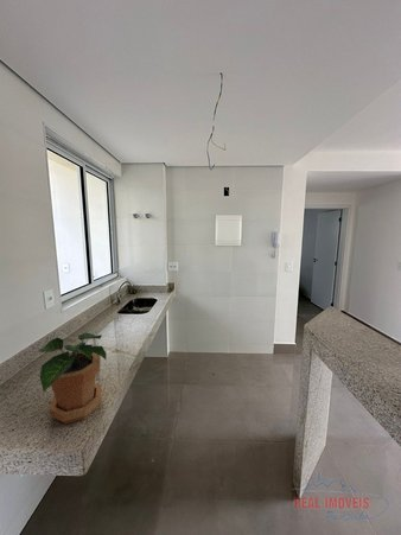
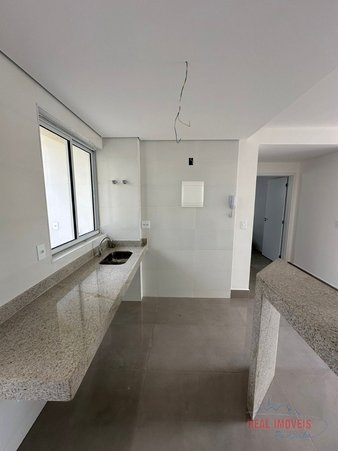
- potted plant (66, 378)
